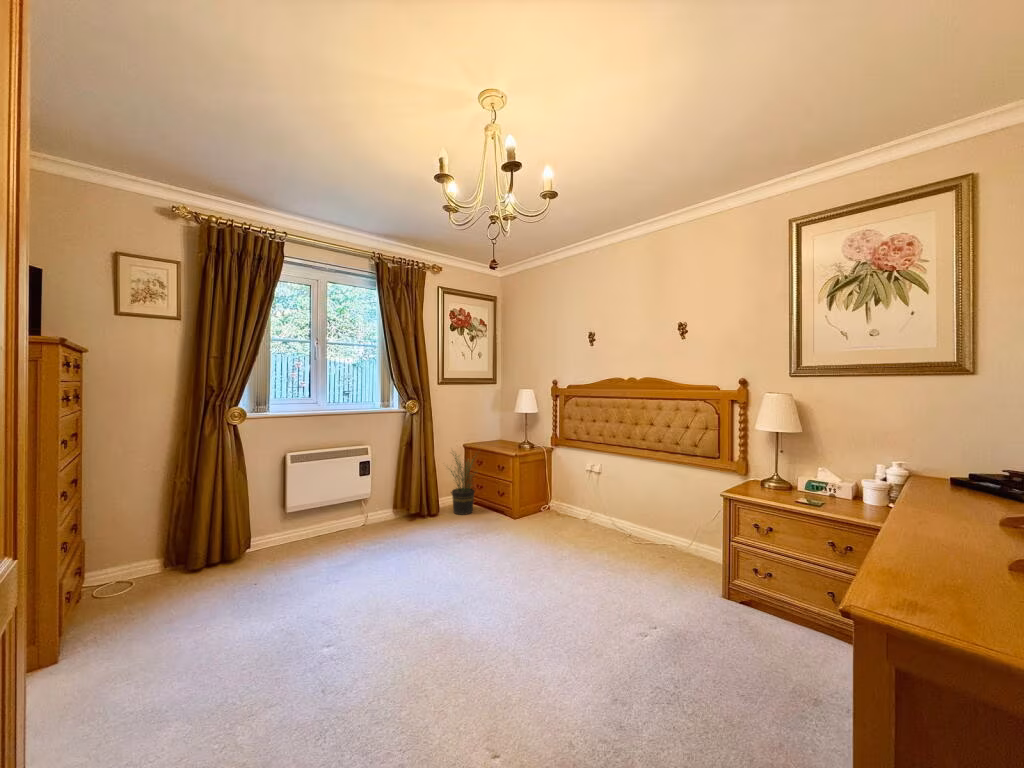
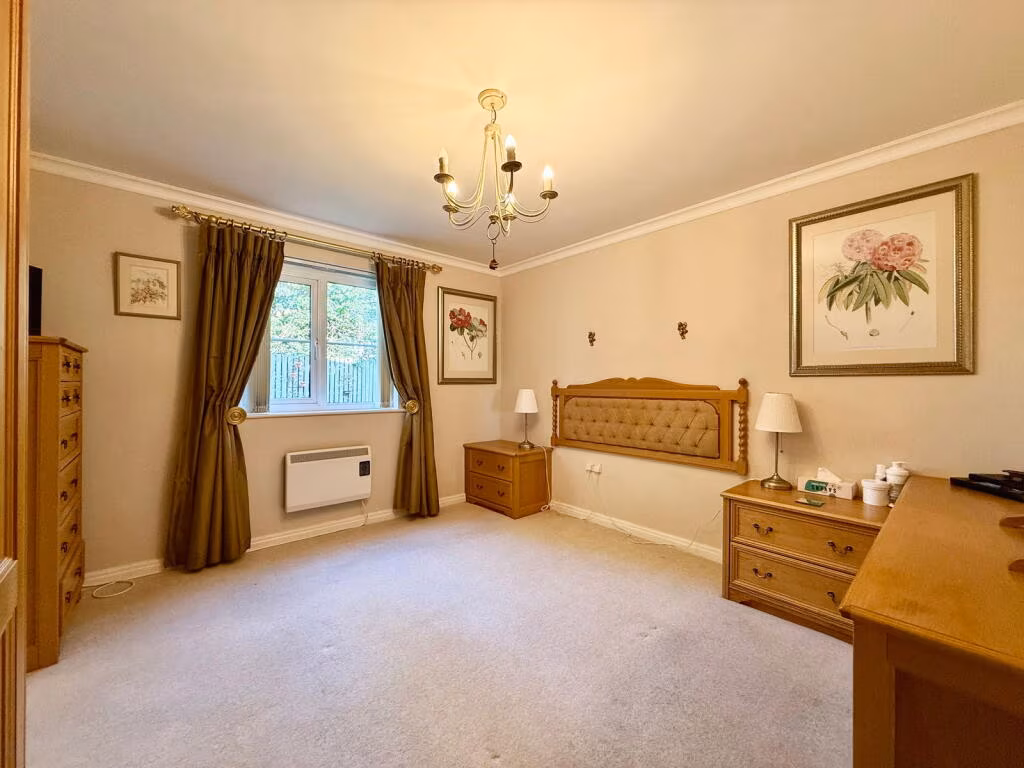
- potted plant (461, 480)
